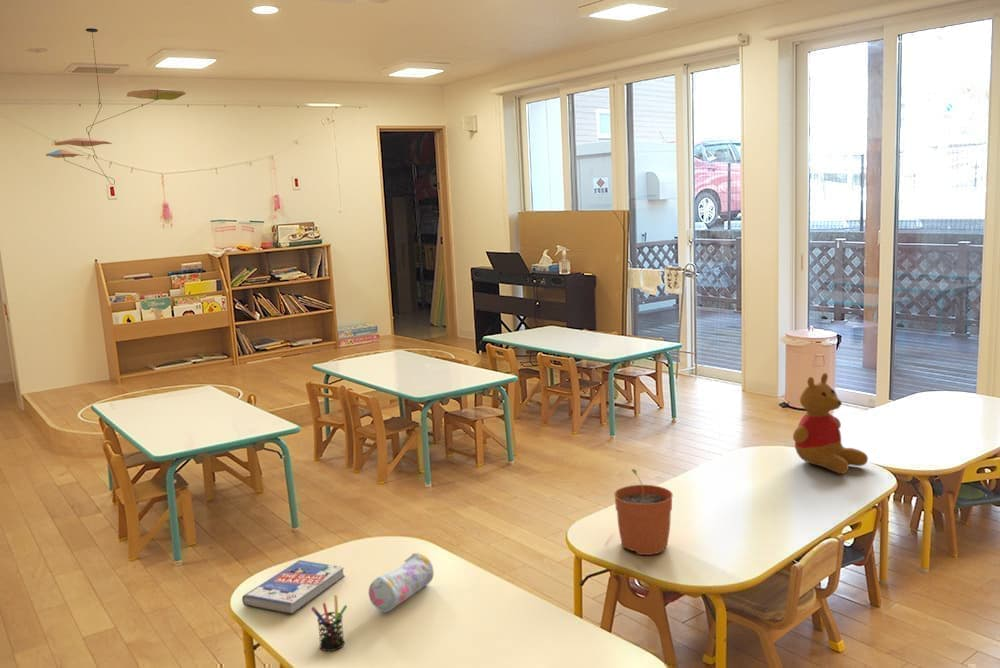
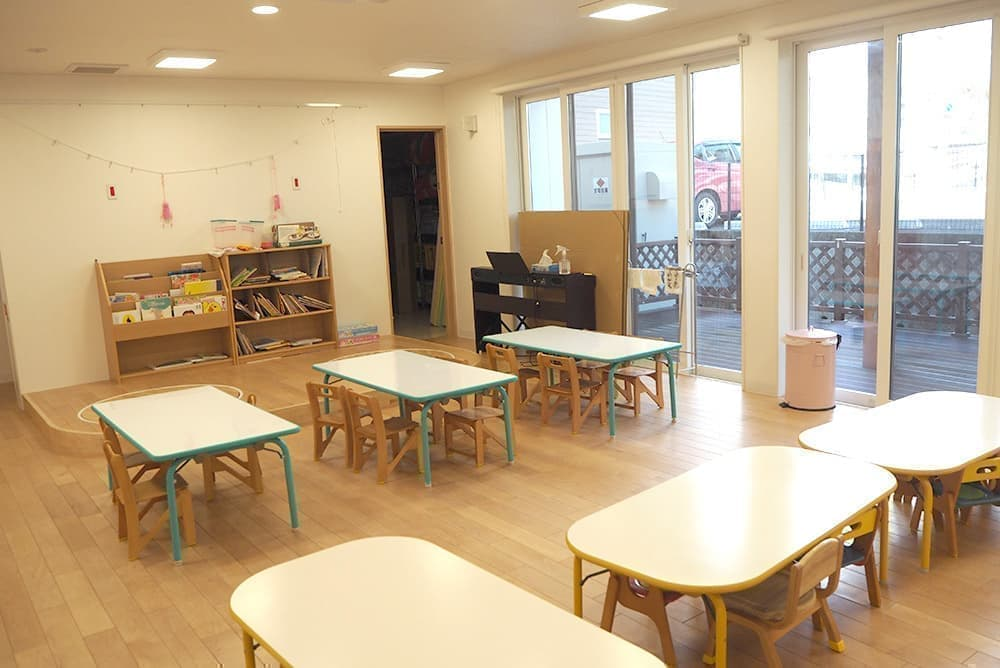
- book (295, 585)
- plant pot (643, 506)
- ceiling mobile (118, 114)
- teddy bear (829, 421)
- pen holder (332, 621)
- pencil case (402, 581)
